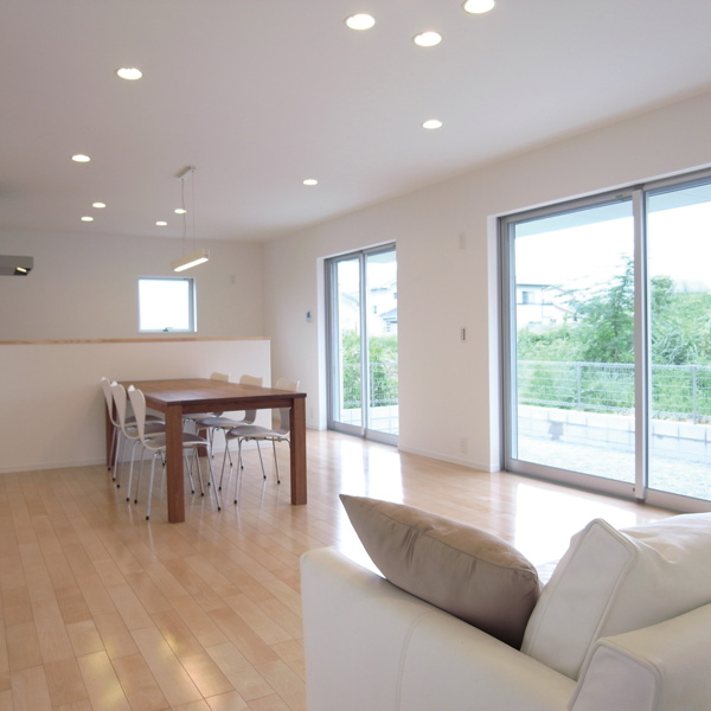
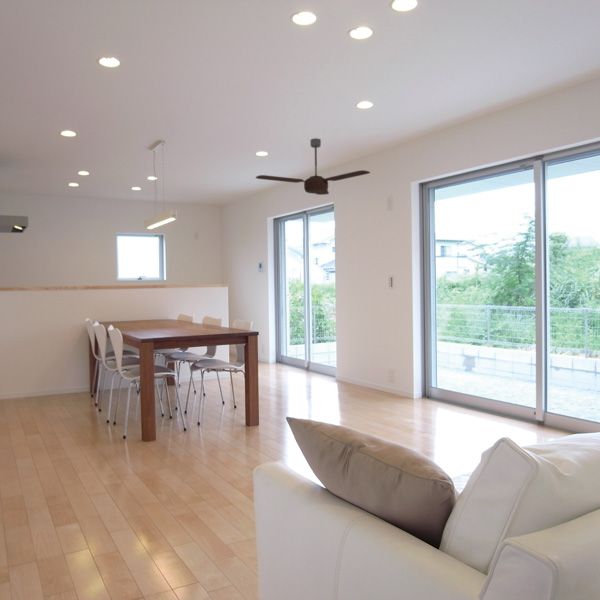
+ ceiling fan (315, 168)
